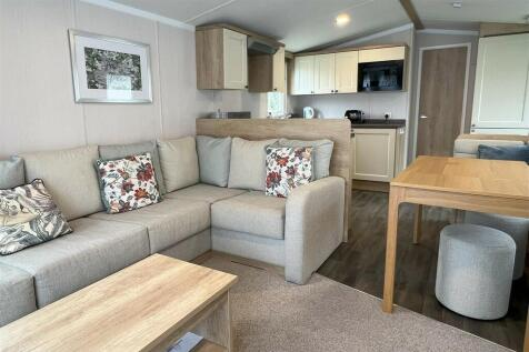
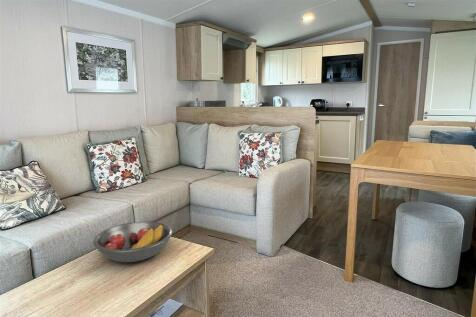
+ fruit bowl (134, 241)
